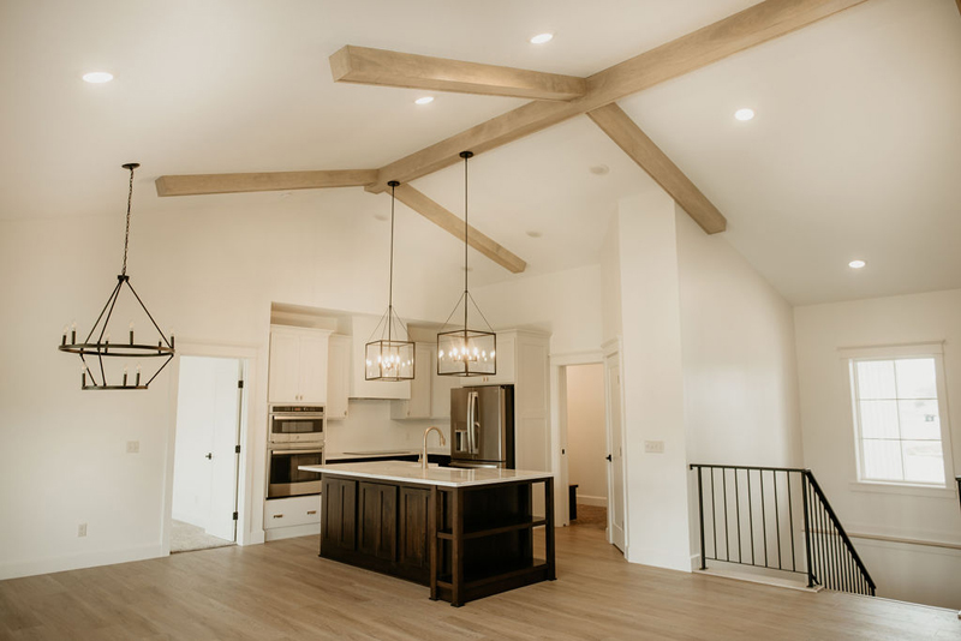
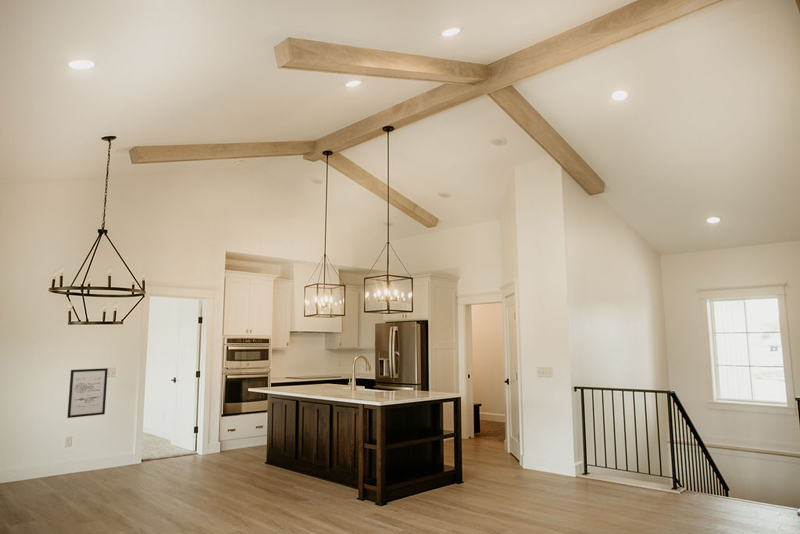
+ wall art (88, 392)
